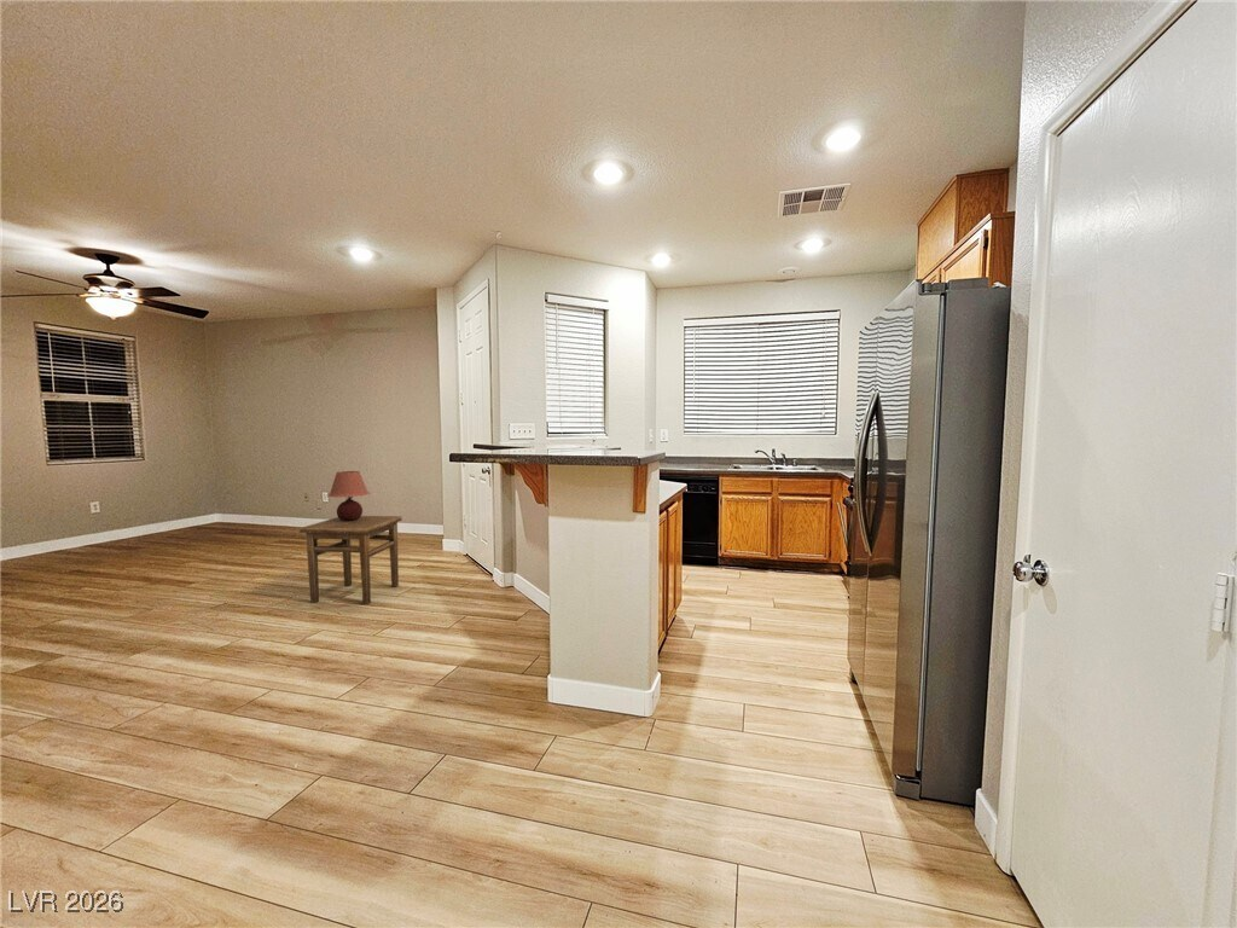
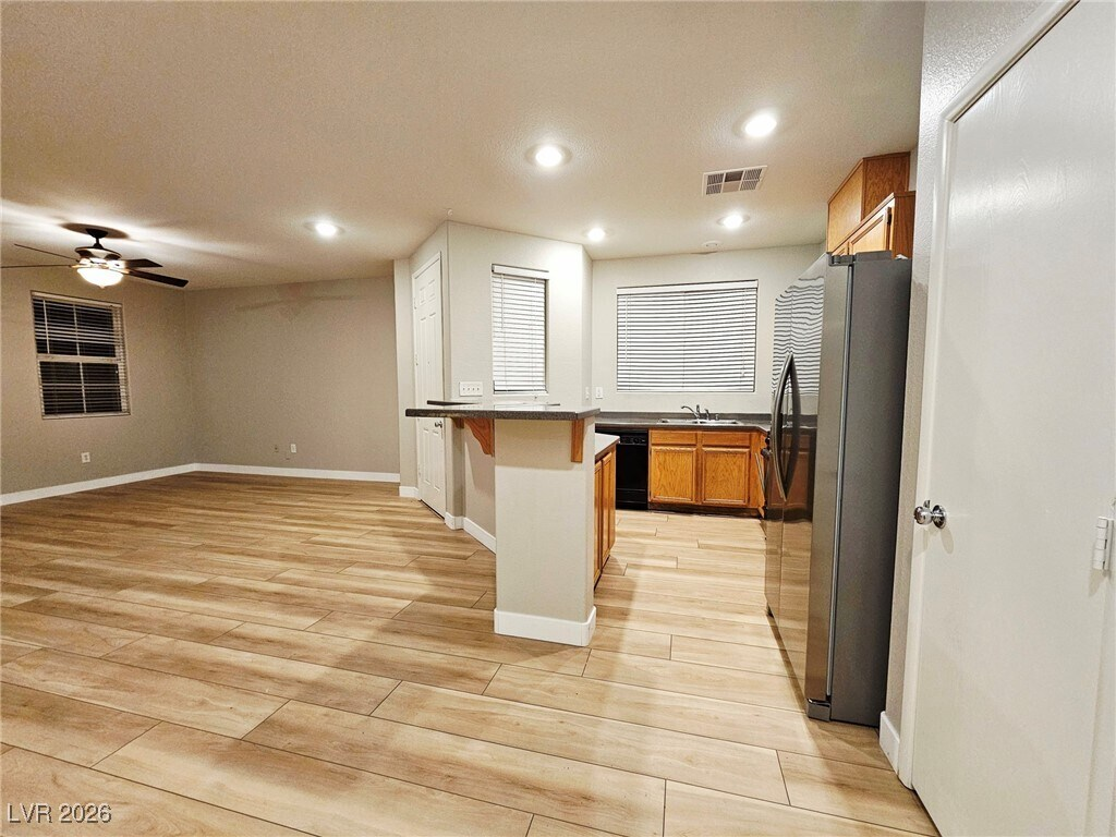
- table lamp (348, 495)
- side table (350, 557)
